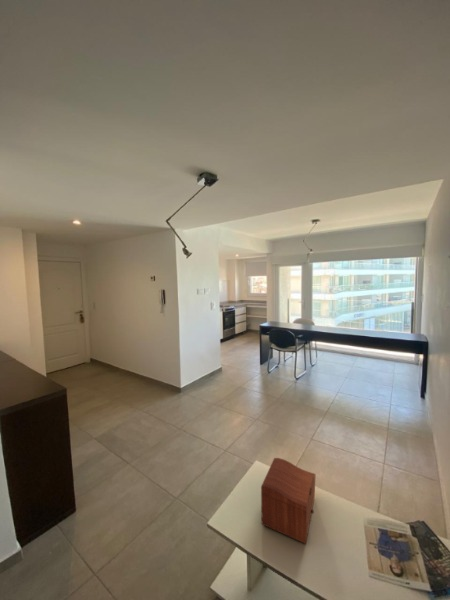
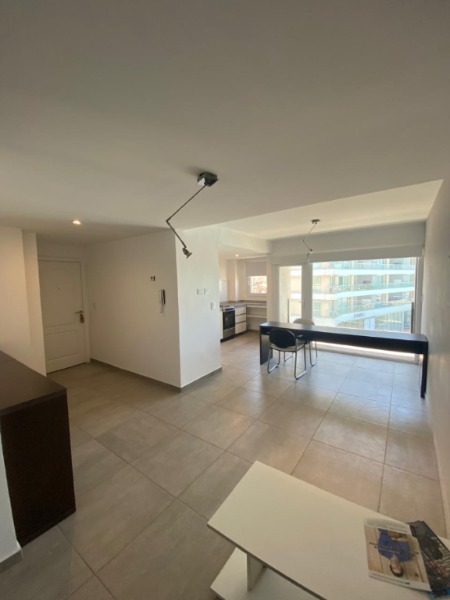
- sewing box (291, 490)
